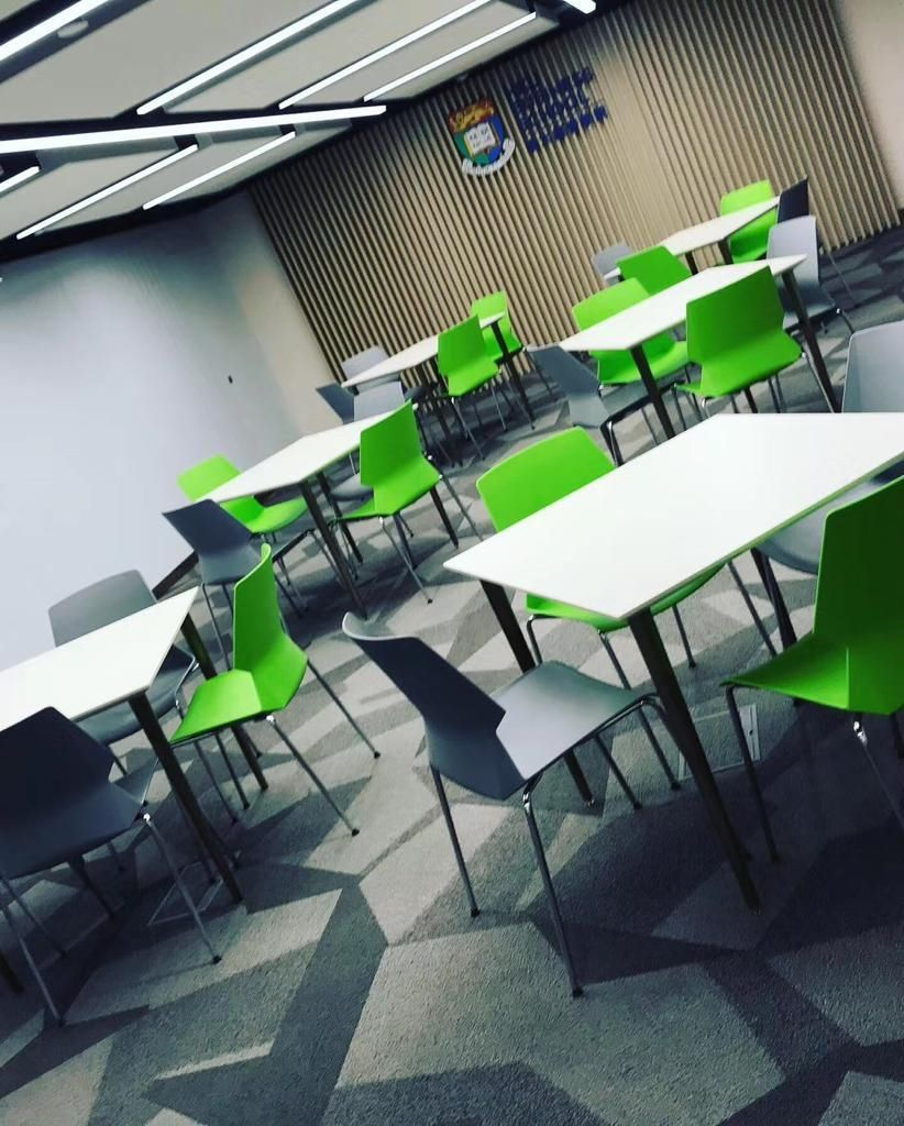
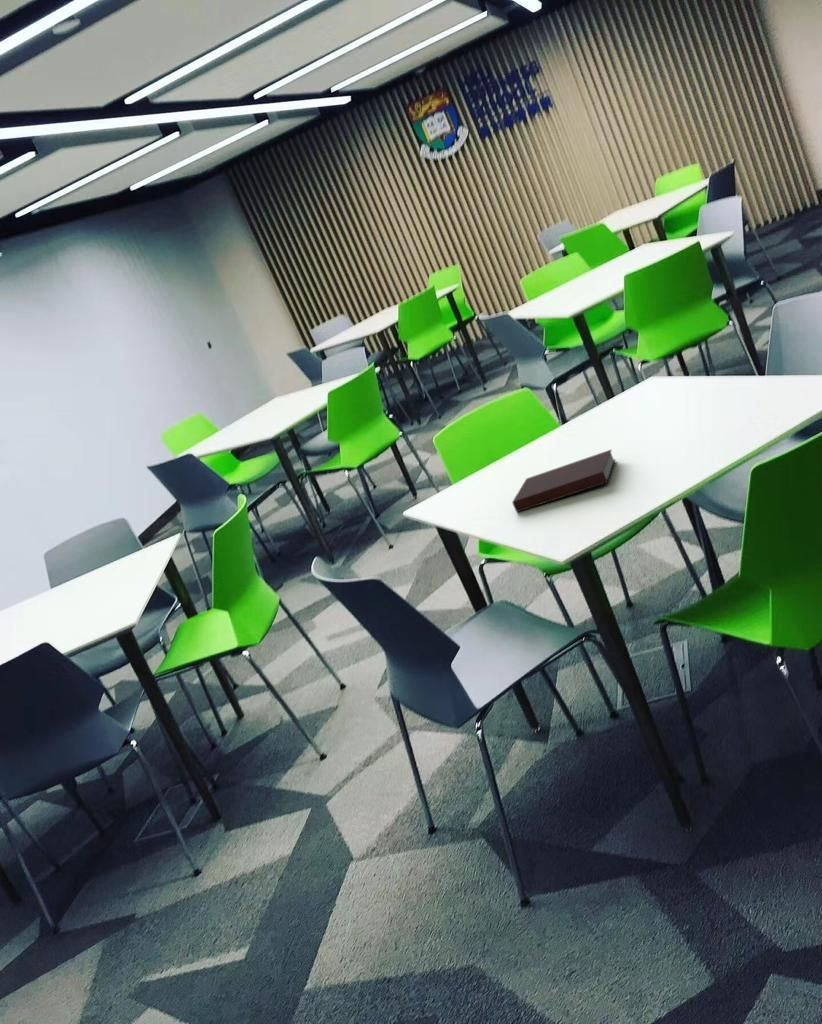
+ notebook (564, 480)
